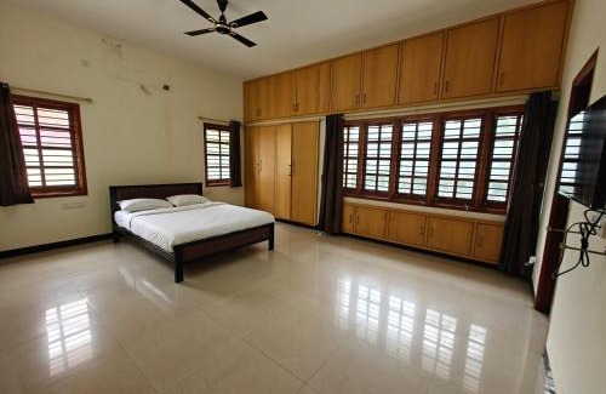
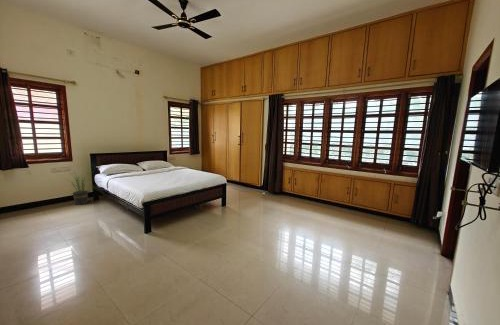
+ potted plant (78, 186)
